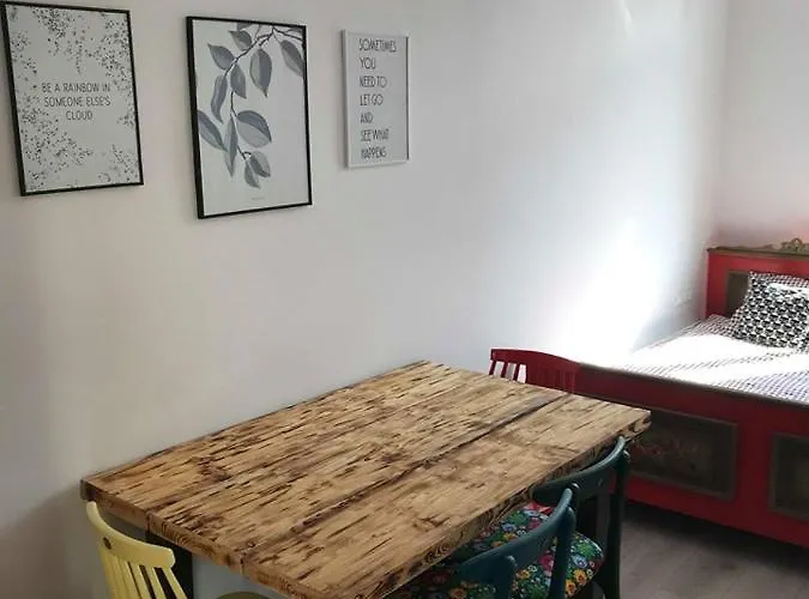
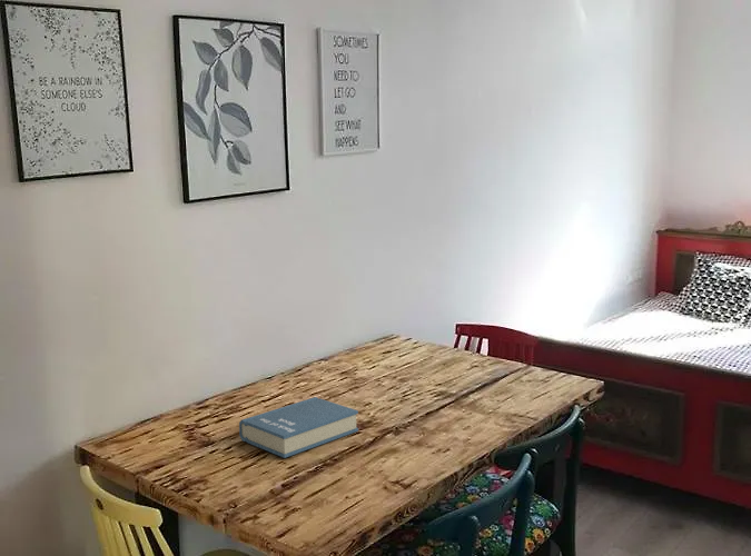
+ book (299, 425)
